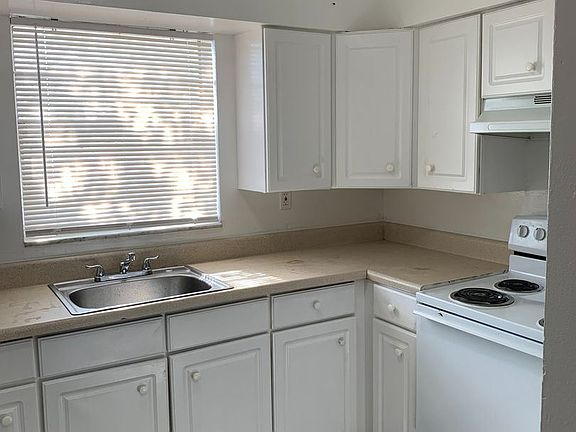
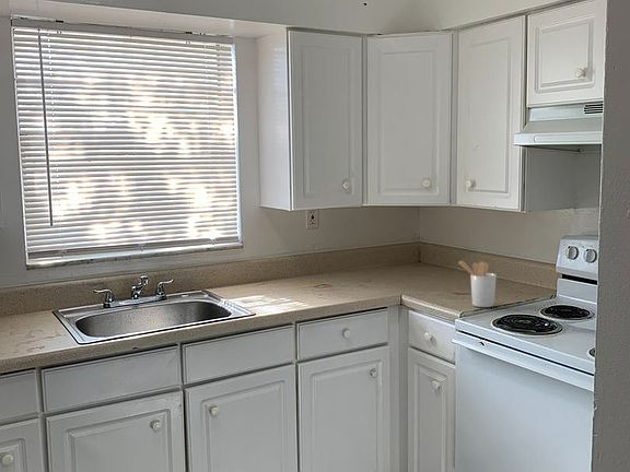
+ utensil holder (476, 282)
